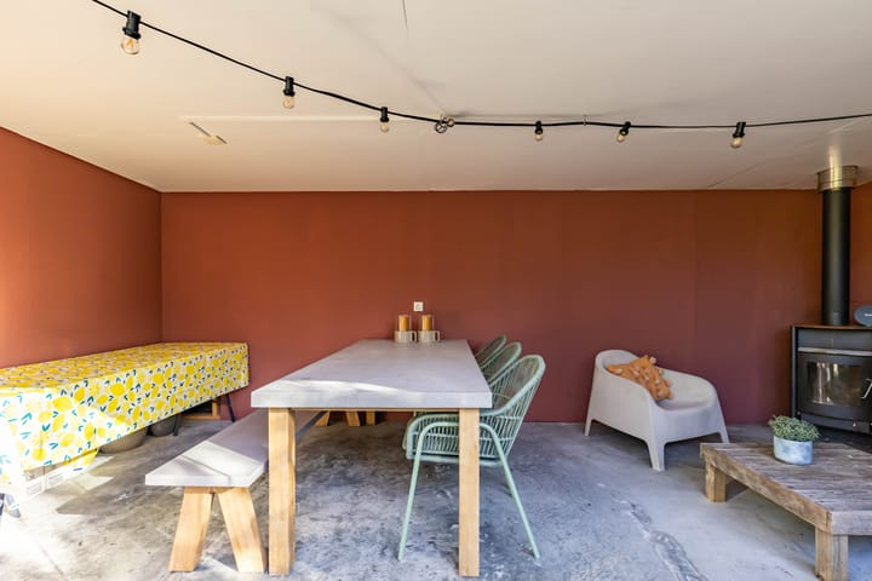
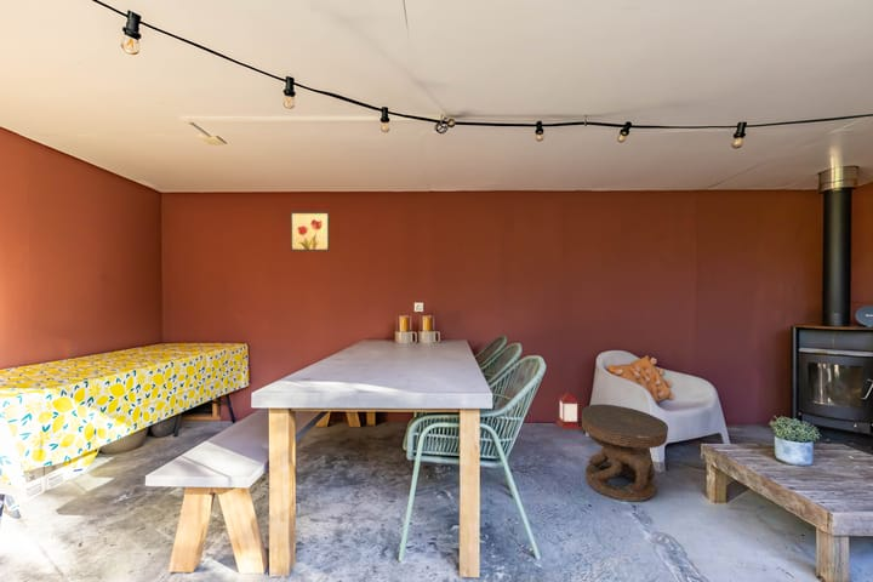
+ carved stool (620, 450)
+ wall art (309, 232)
+ lantern (567, 405)
